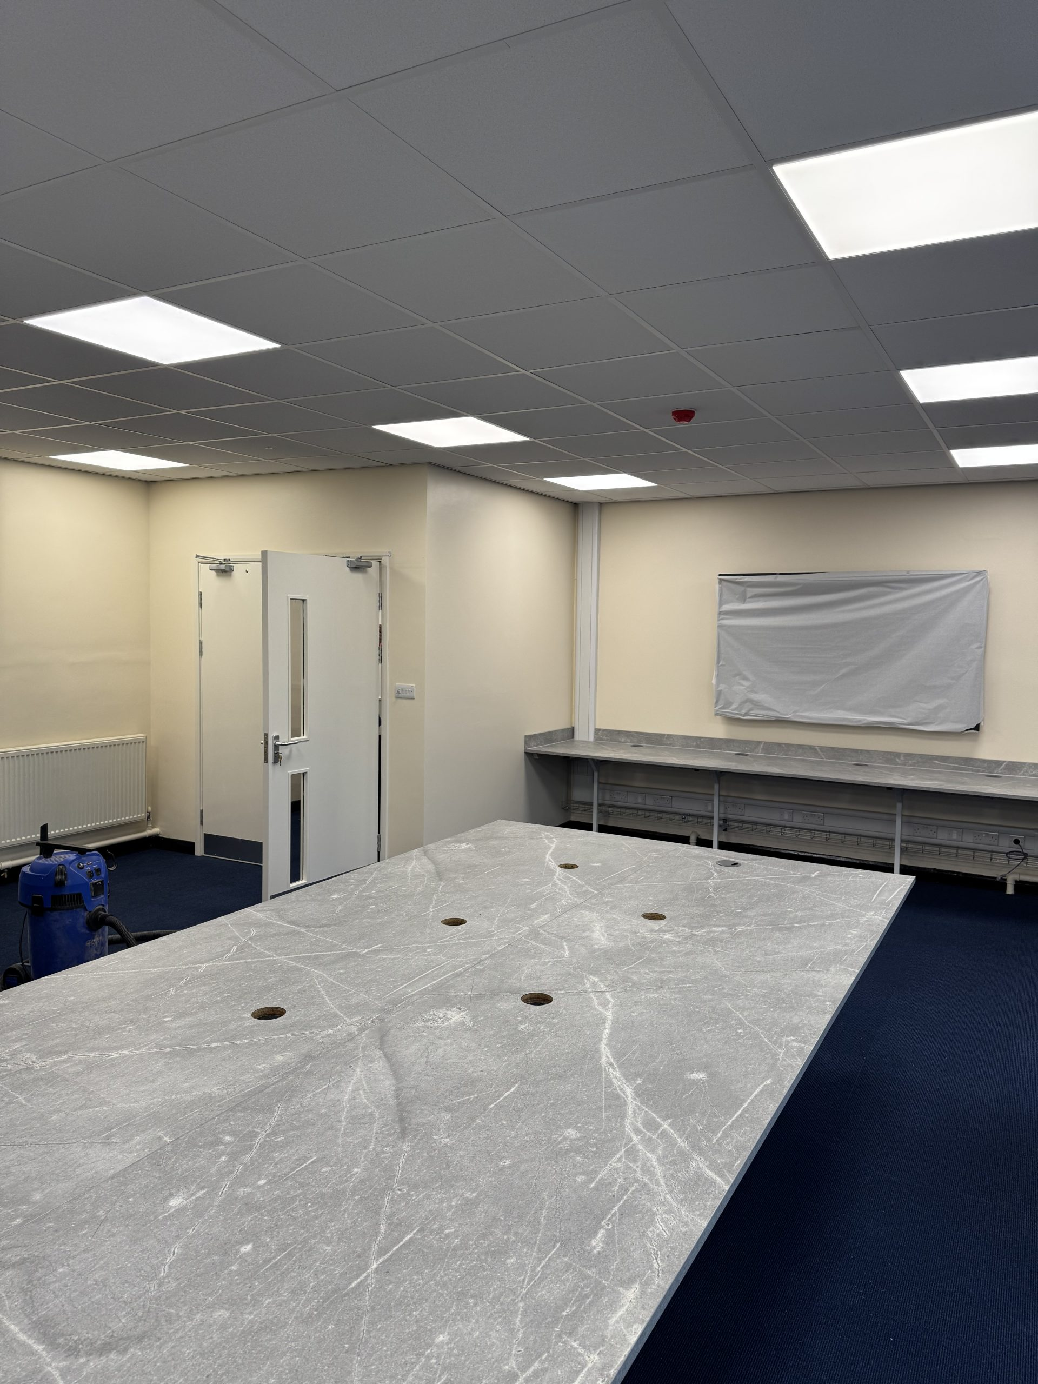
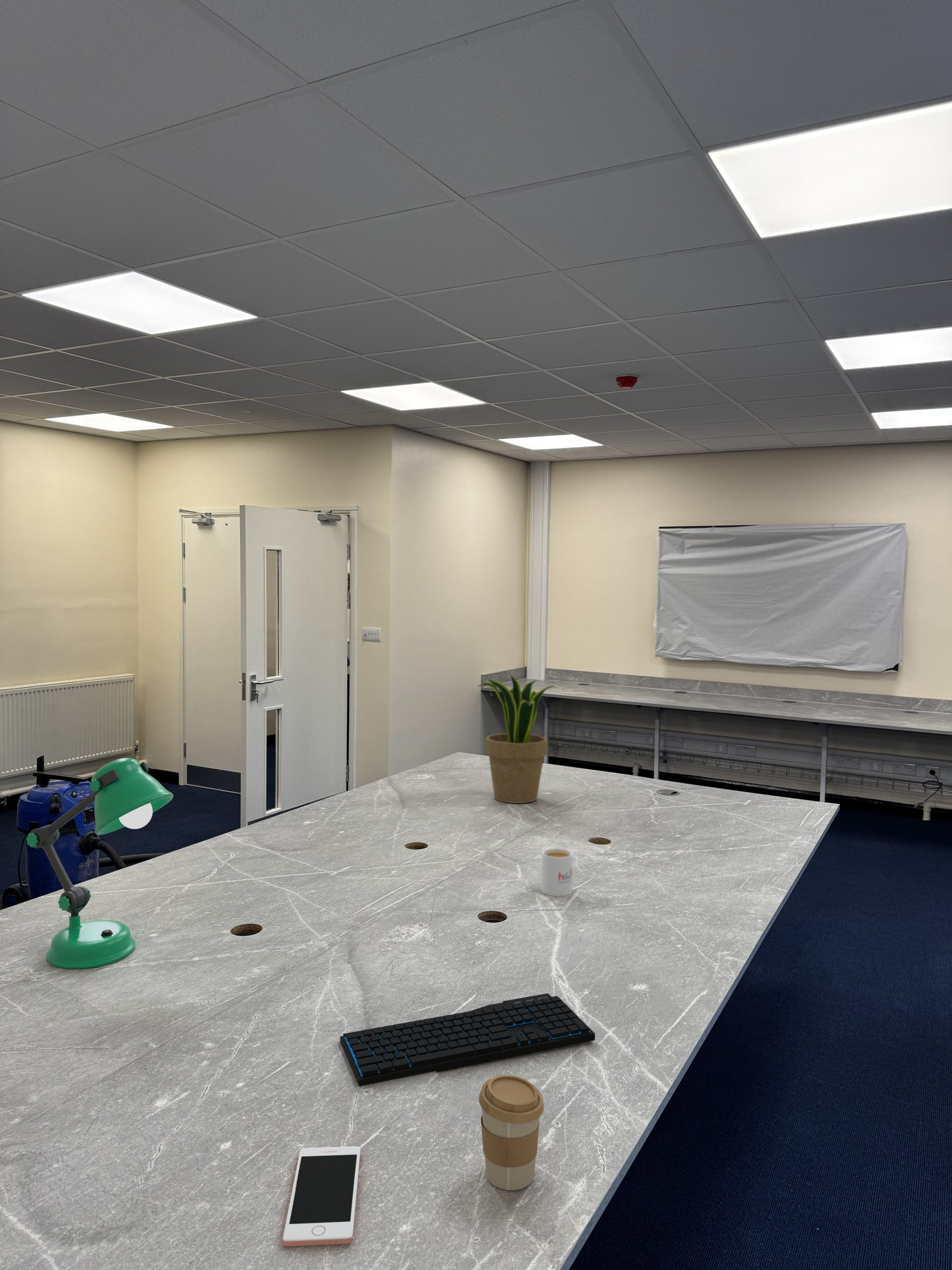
+ potted plant (515, 737)
+ cell phone (324, 1192)
+ coffee cup (511, 1130)
+ mug (559, 870)
+ keyboard (466, 1032)
+ desk lamp (98, 834)
